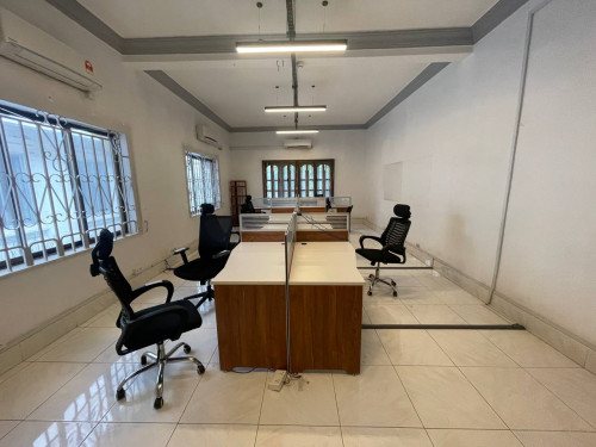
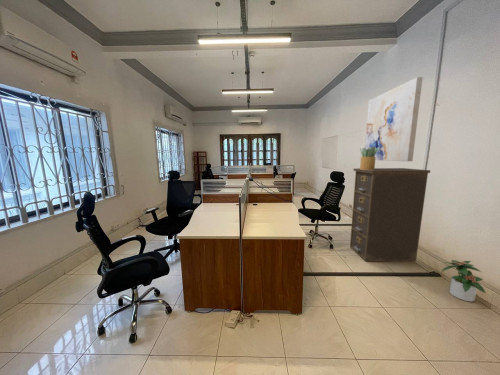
+ filing cabinet (384, 212)
+ potted plant (460, 278)
+ wall art (387, 126)
+ potted plant (367, 157)
